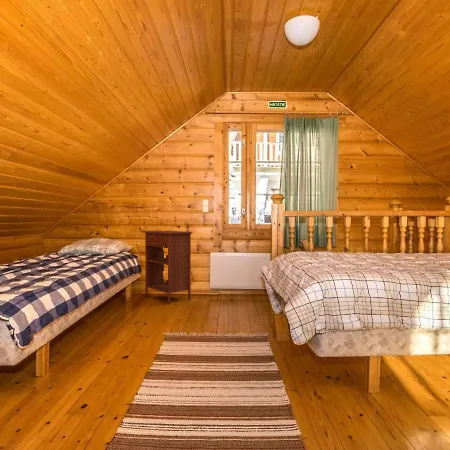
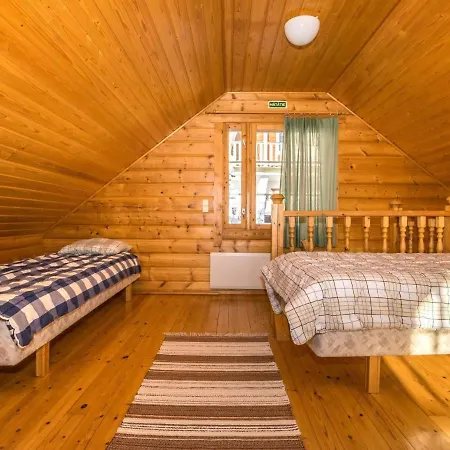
- nightstand (166, 264)
